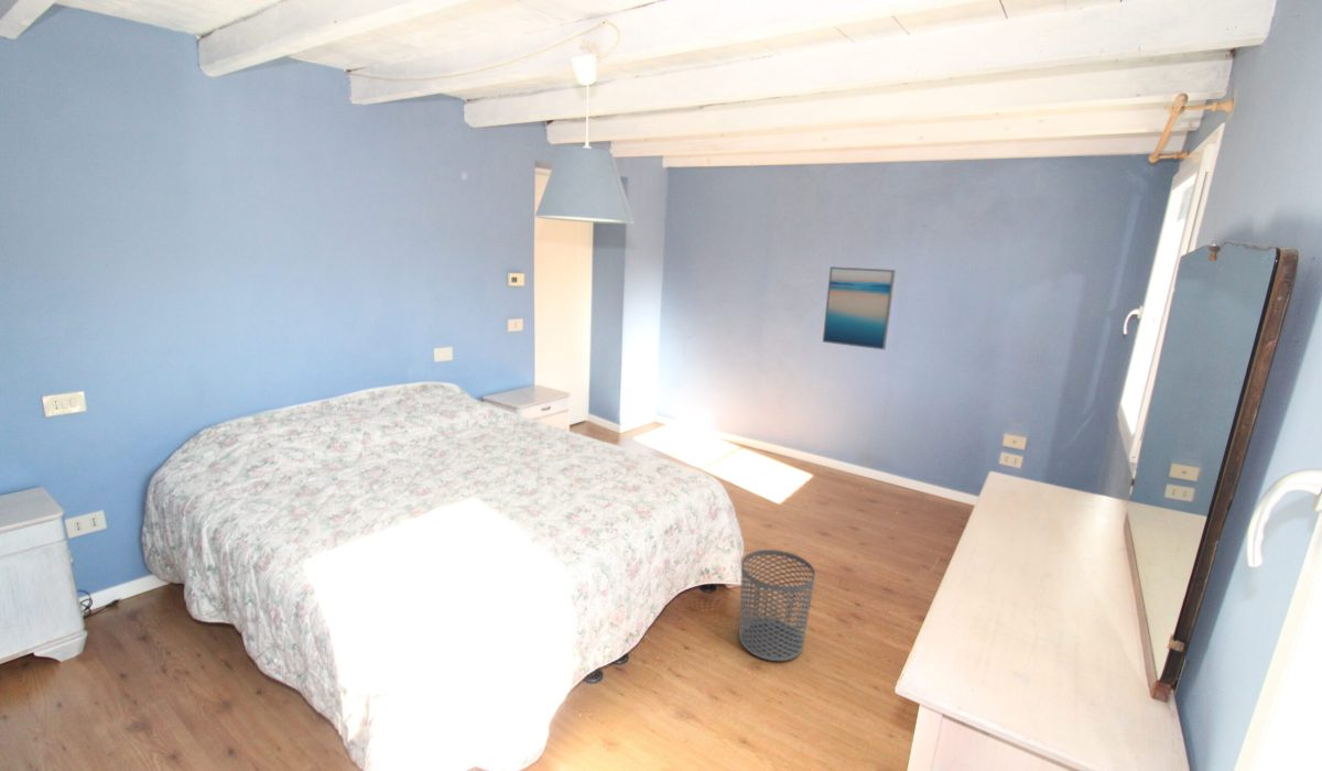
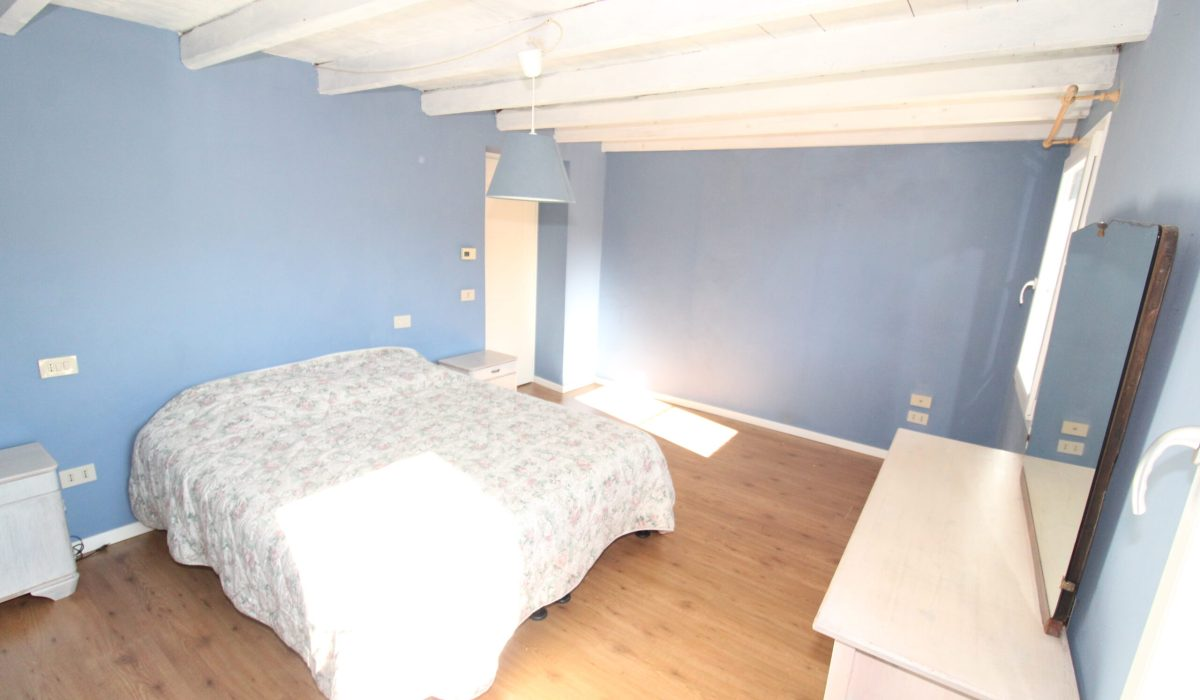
- wall art (857, 307)
- waste bin (773, 605)
